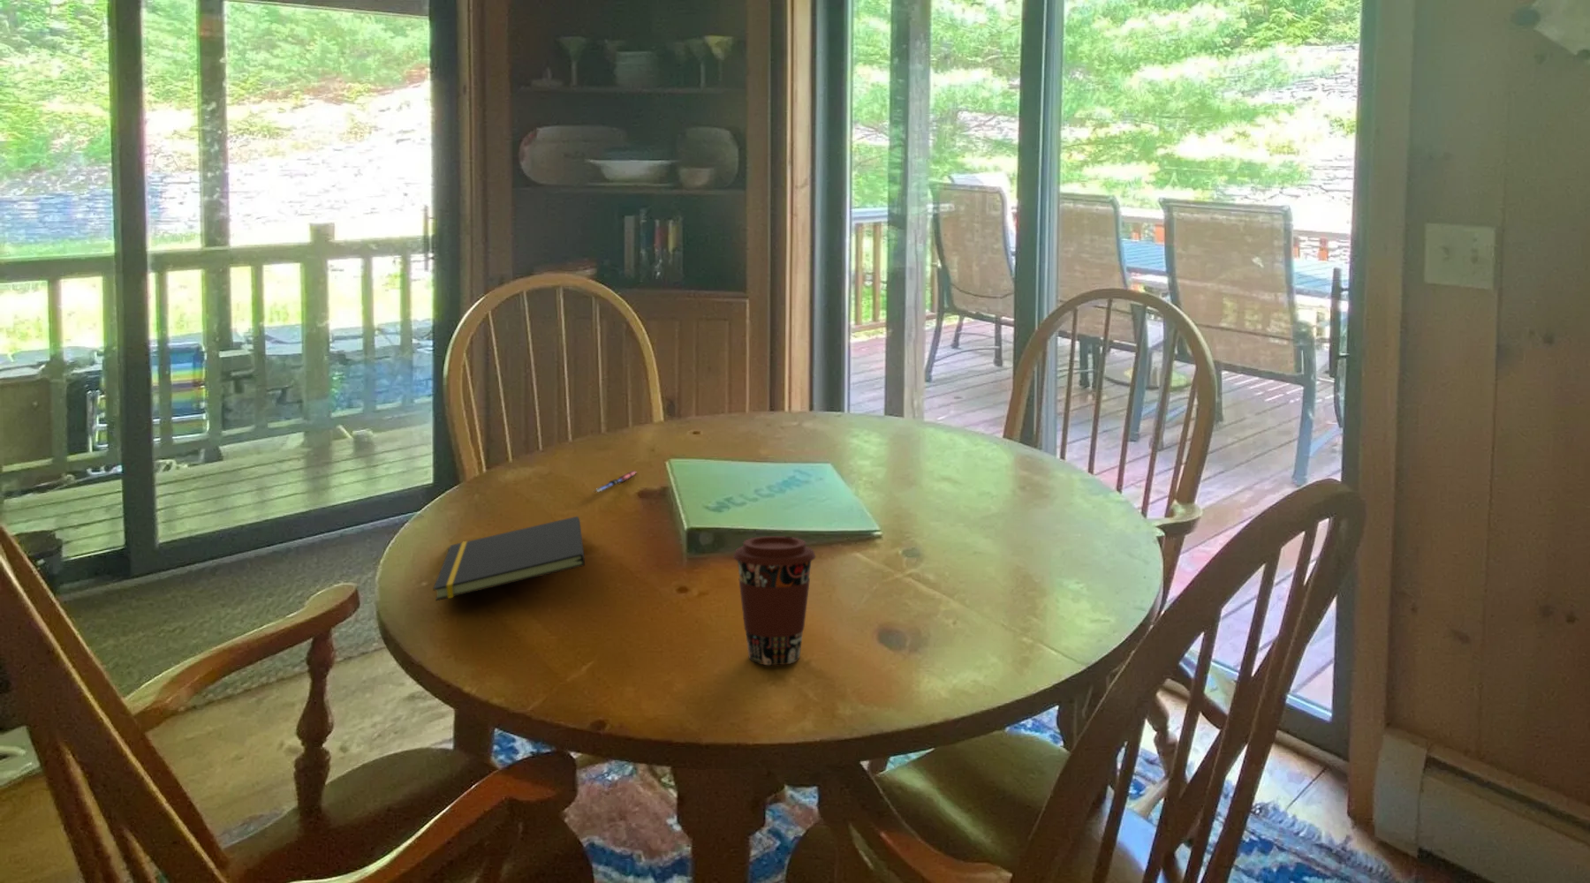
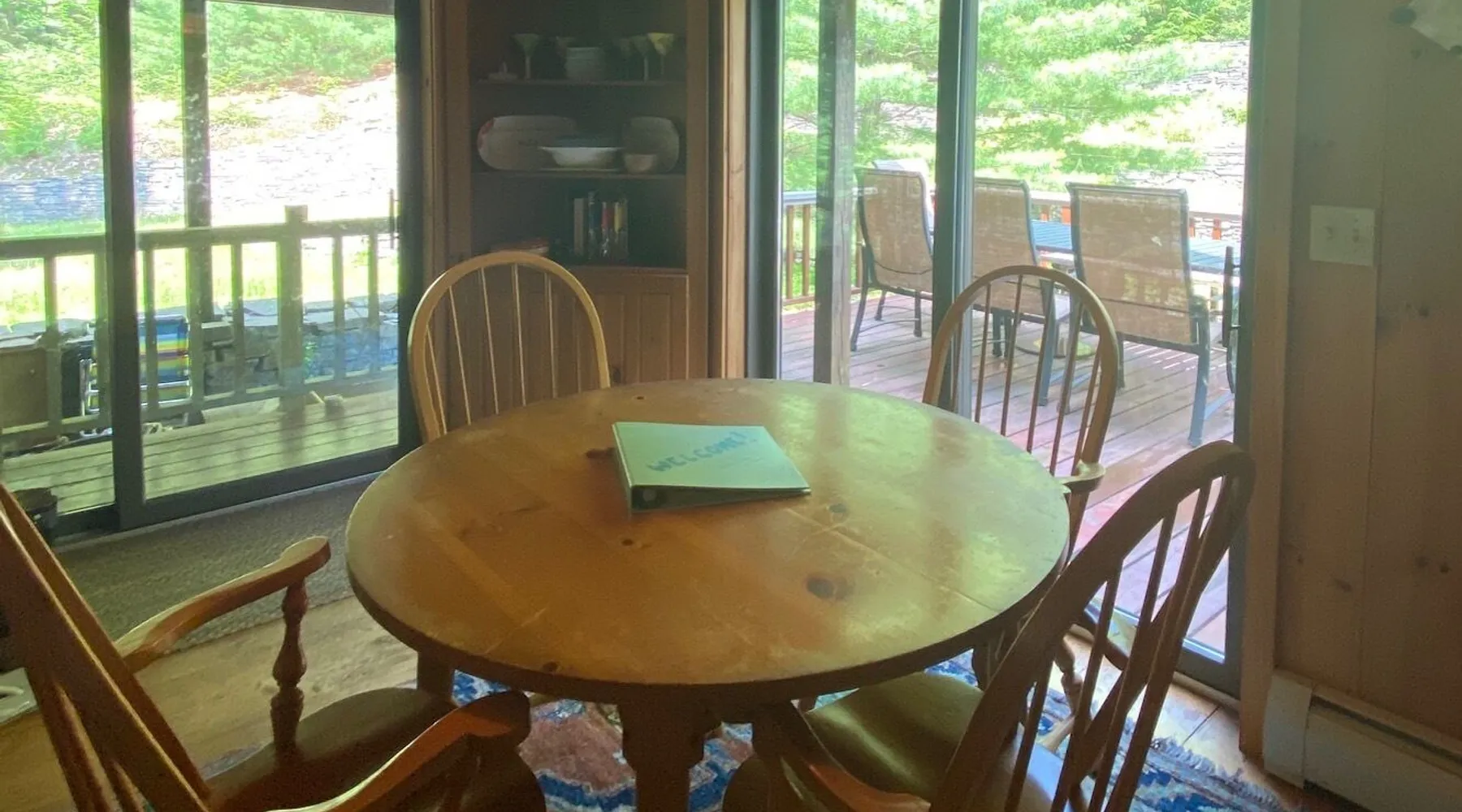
- notepad (512, 555)
- pen (616, 481)
- coffee cup (774, 599)
